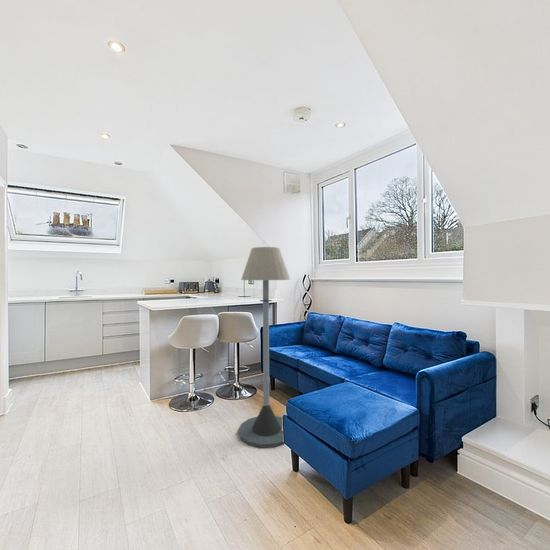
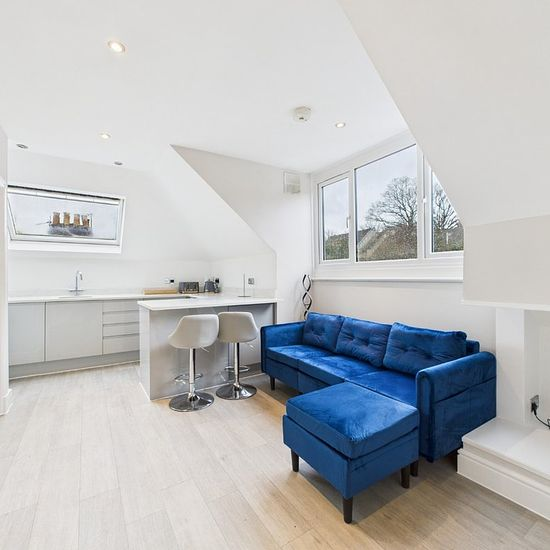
- floor lamp (266, 339)
